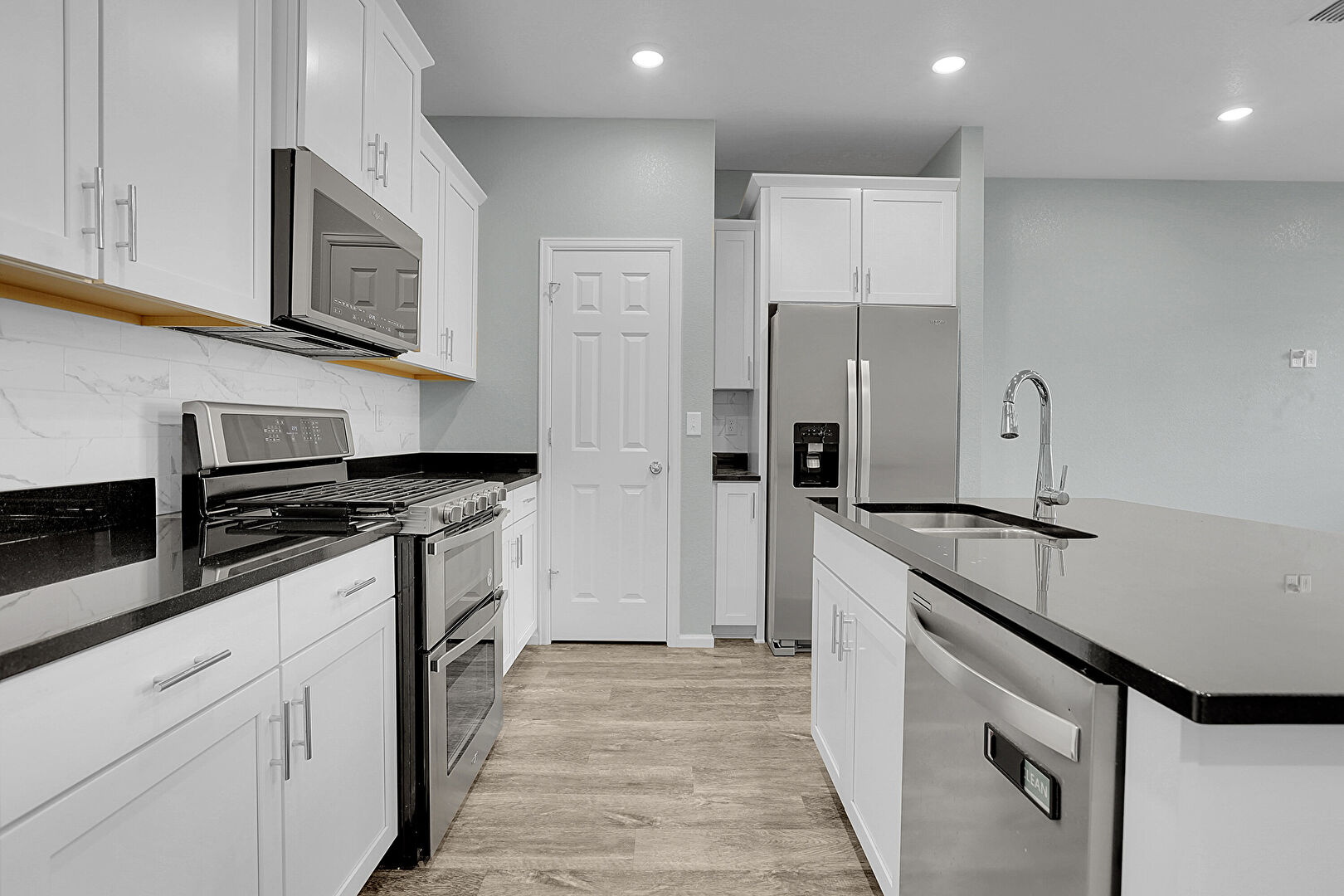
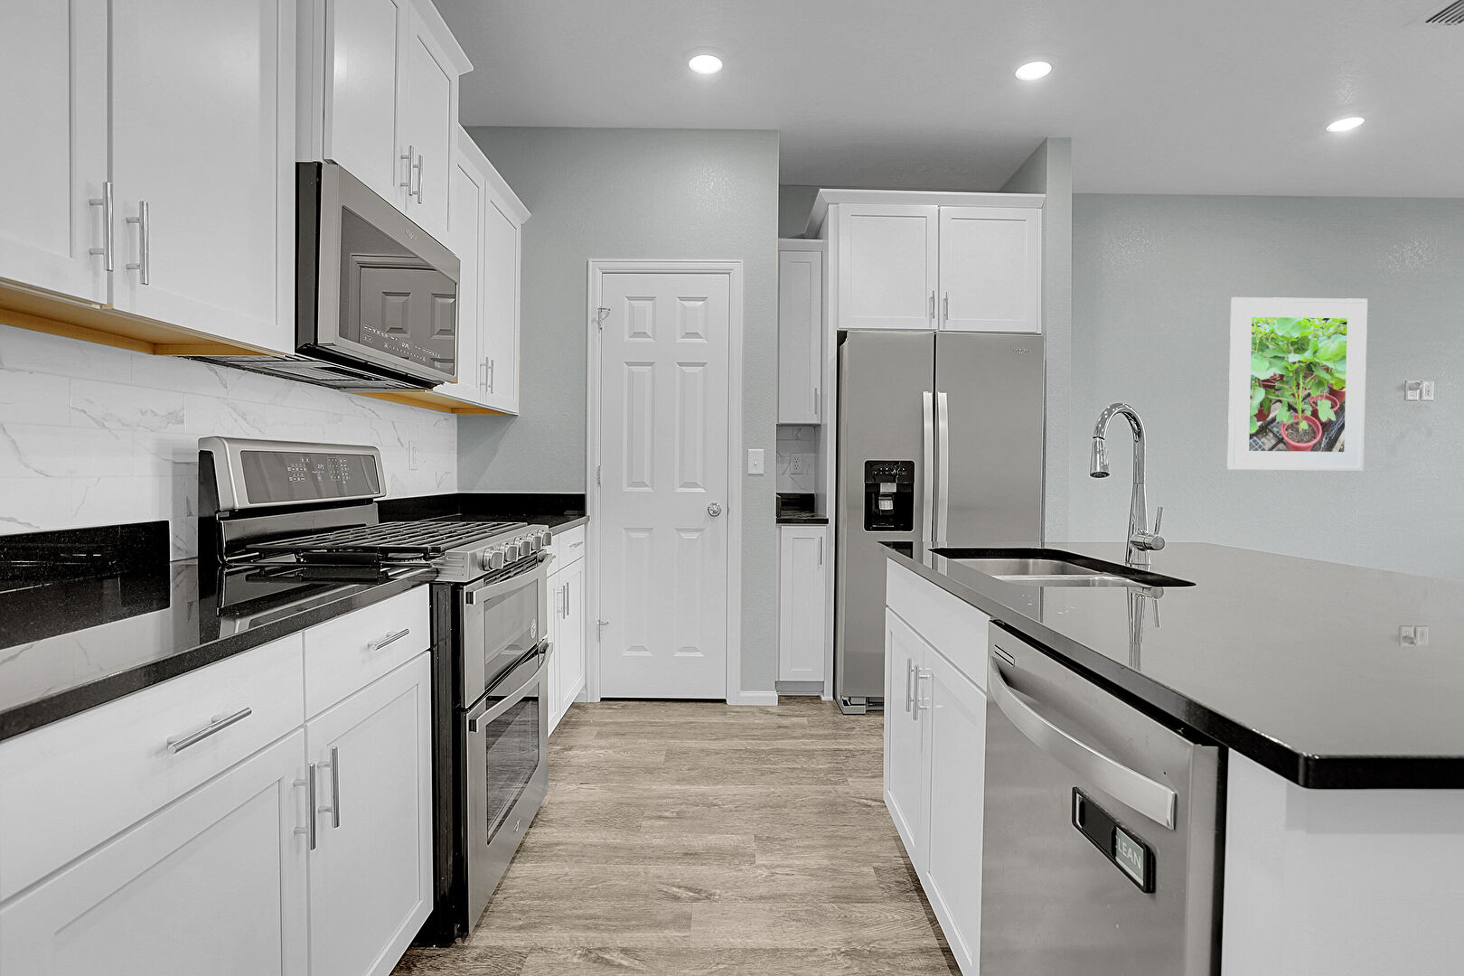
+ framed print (1297, 385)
